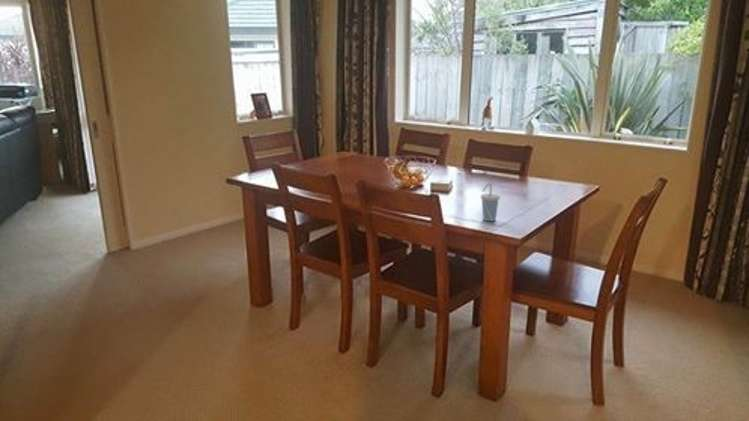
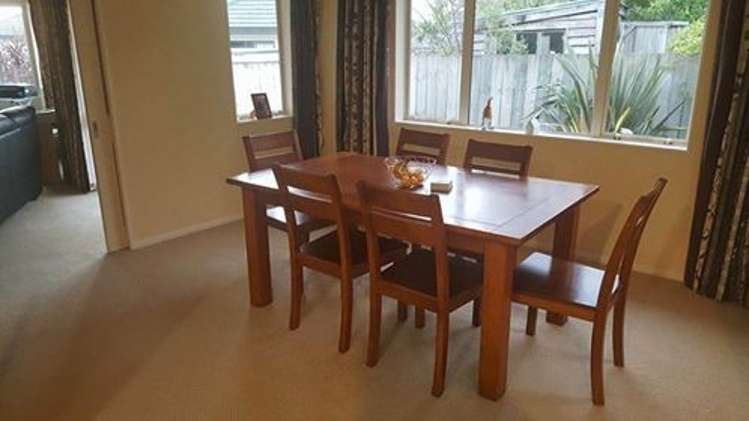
- cup (489, 201)
